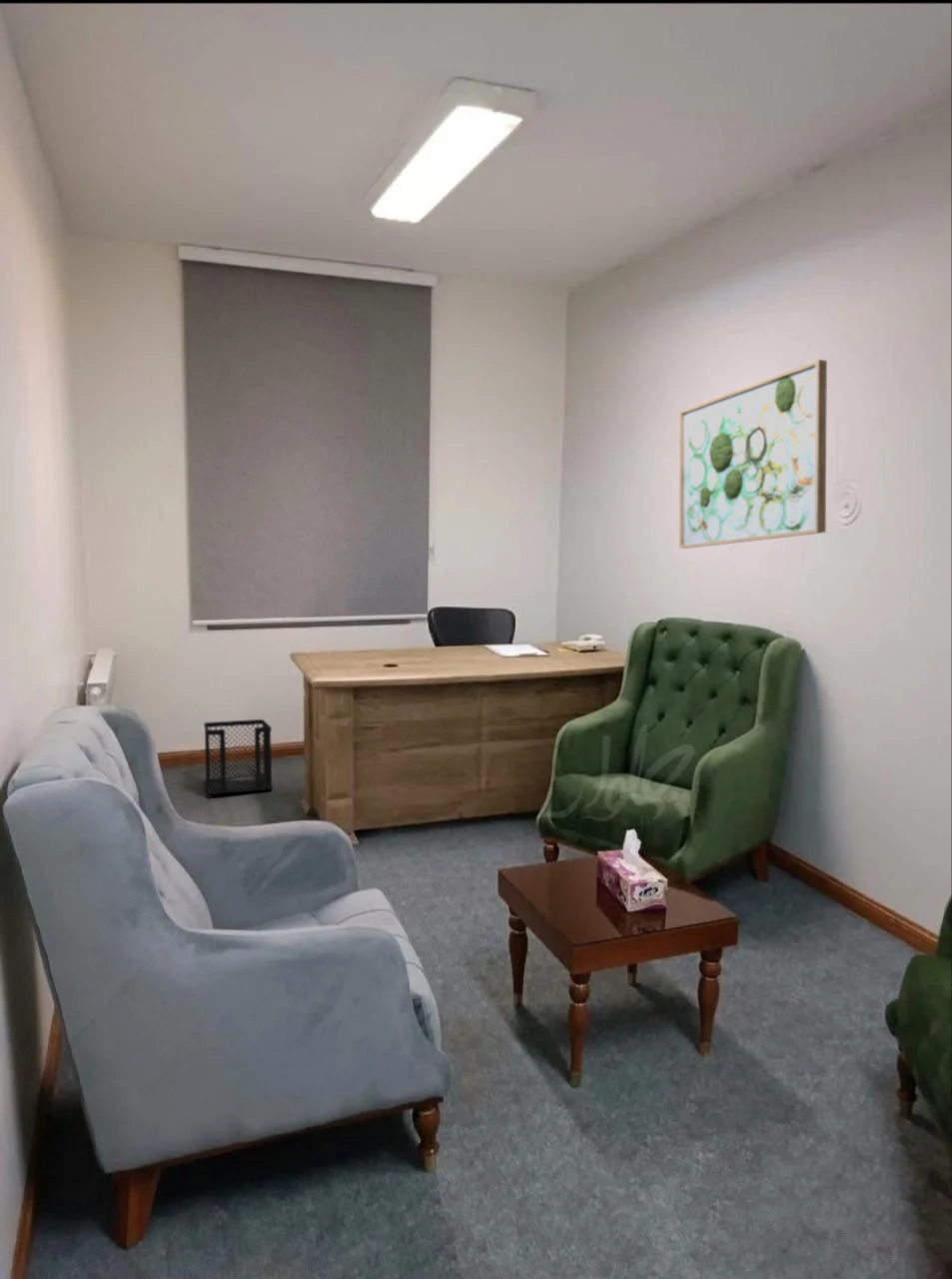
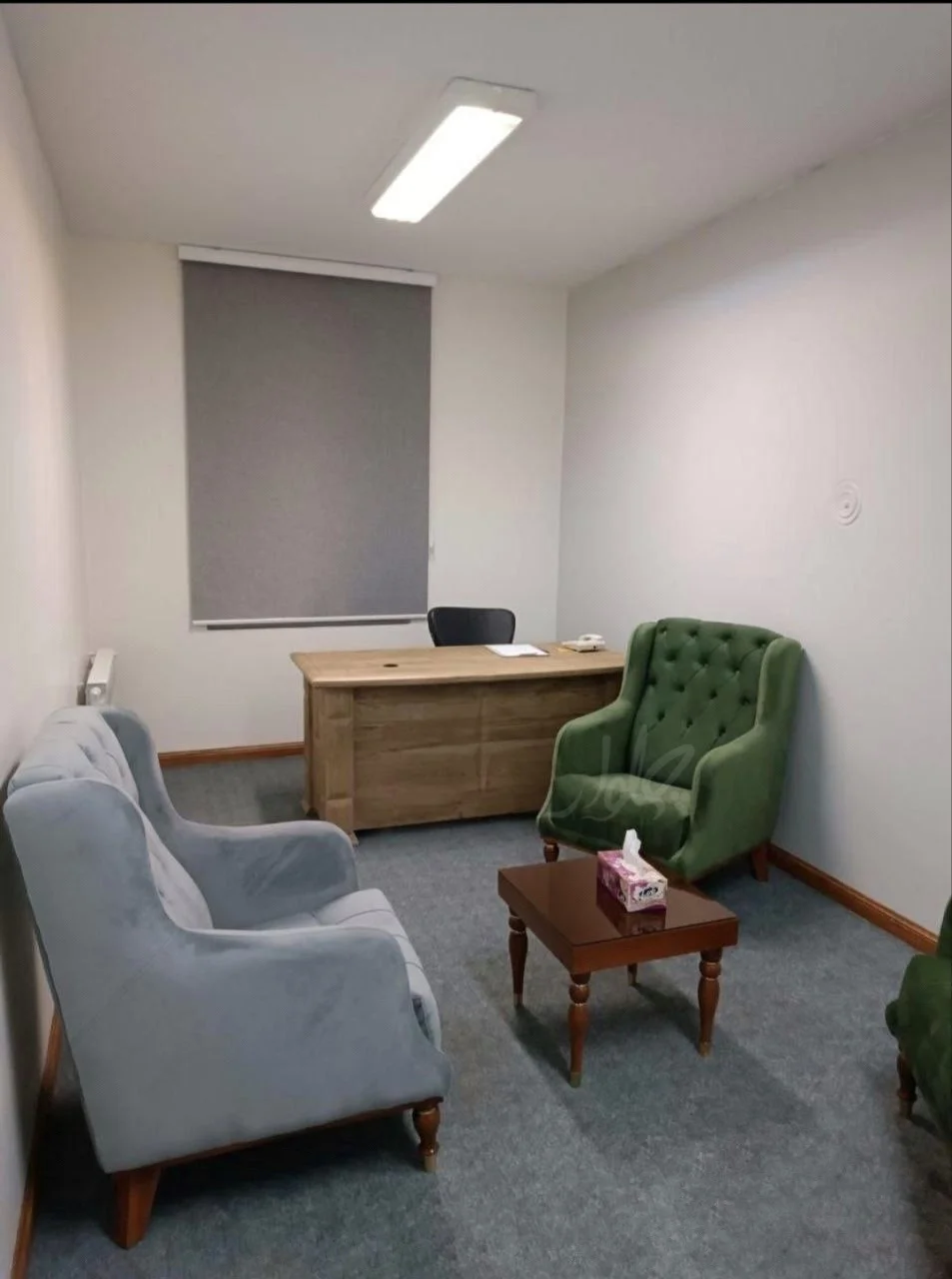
- wall art (741, 465)
- wastebasket (239, 755)
